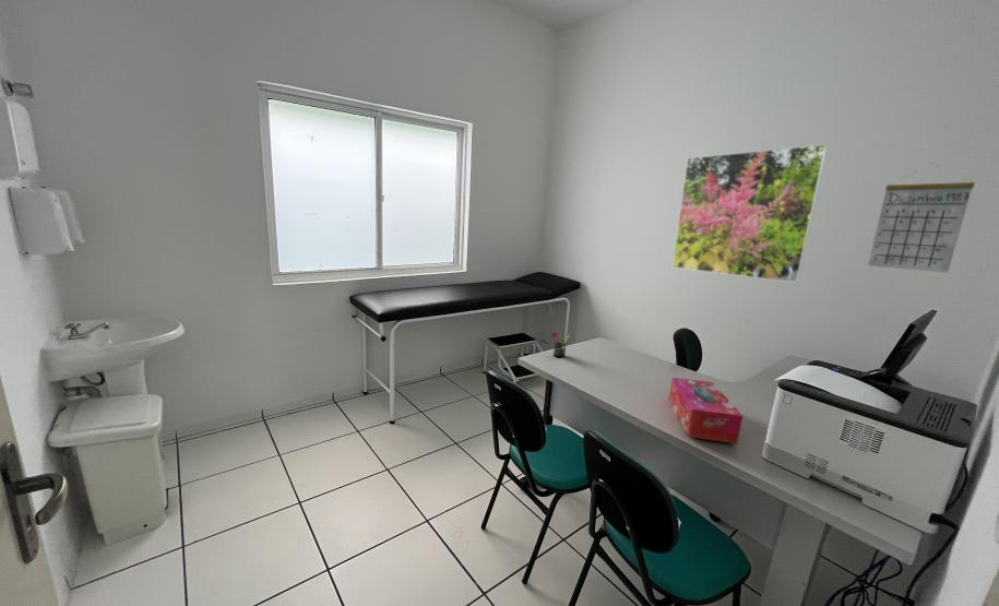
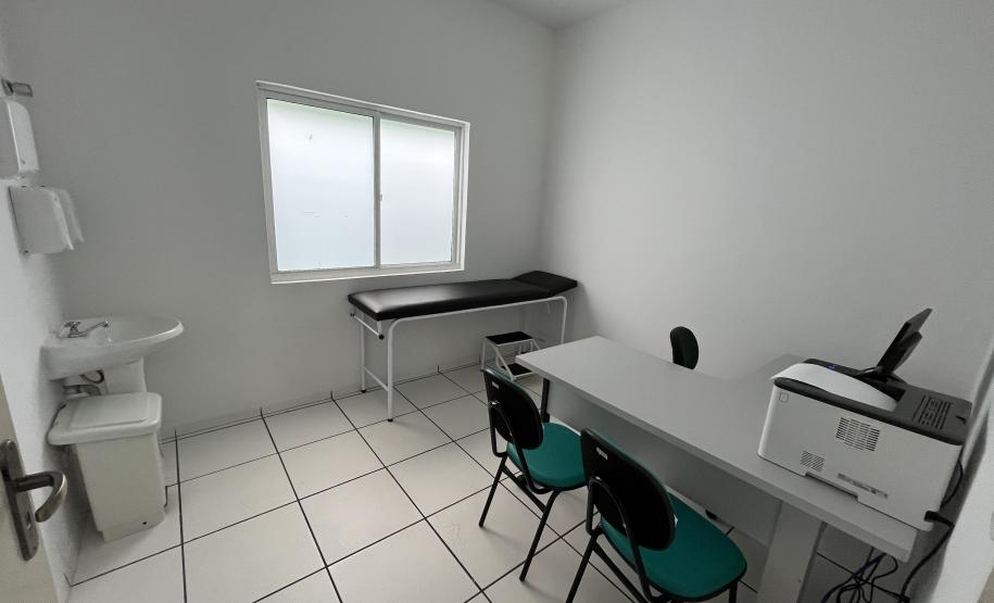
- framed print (738, 214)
- pen holder (559, 344)
- calendar (919, 216)
- tissue box (701, 406)
